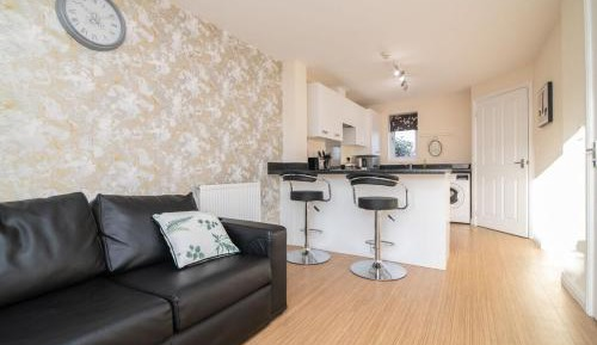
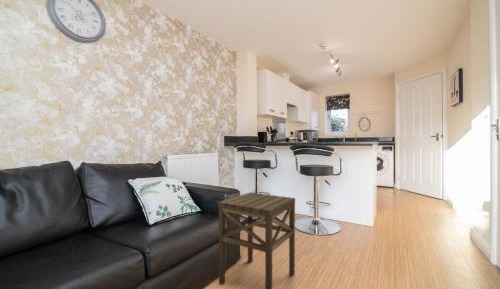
+ side table (258, 239)
